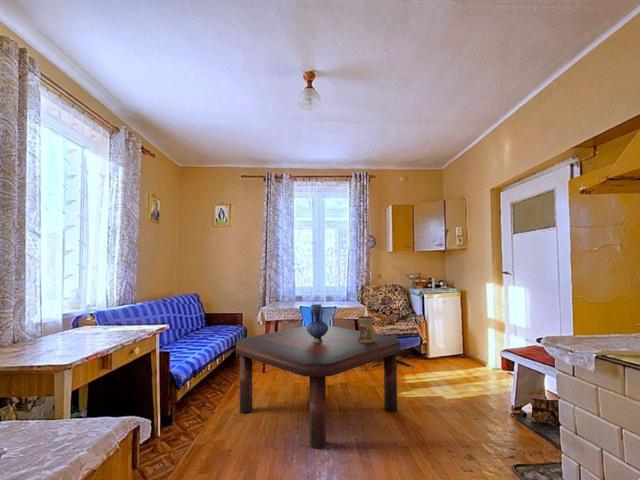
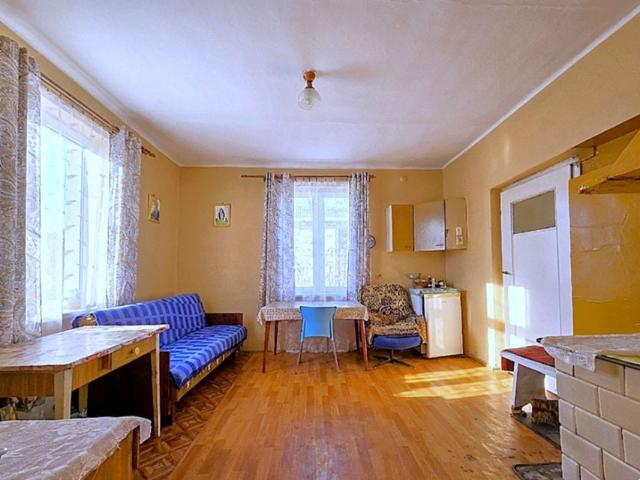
- coffee table (318, 374)
- vase (317, 322)
- oil burner (365, 328)
